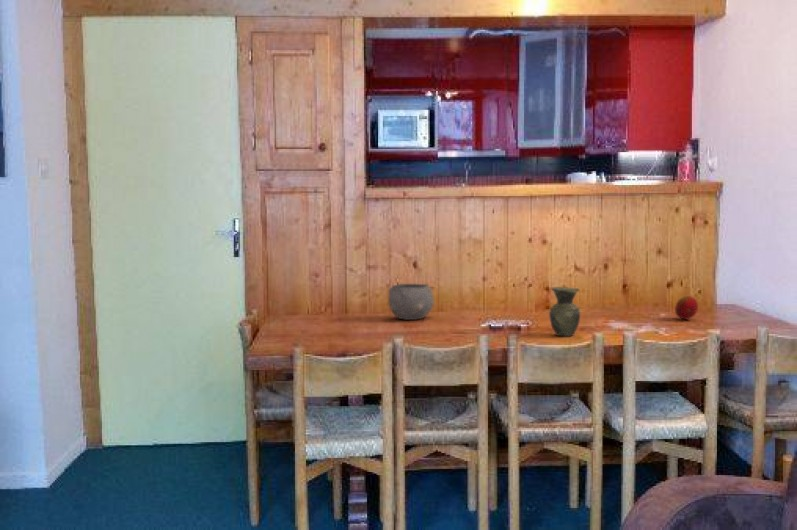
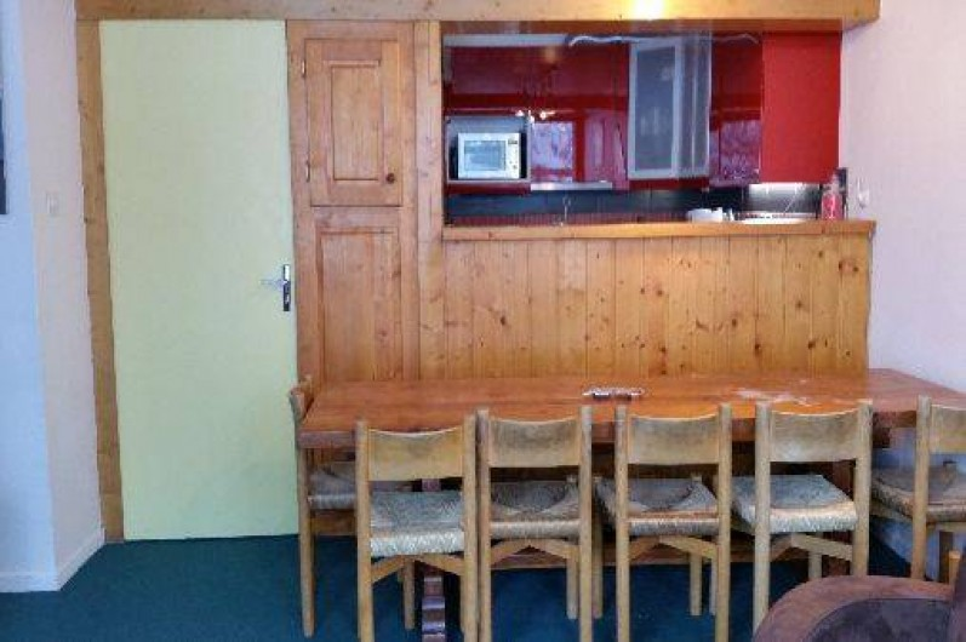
- vase (564, 311)
- bowl (410, 301)
- fruit (685, 307)
